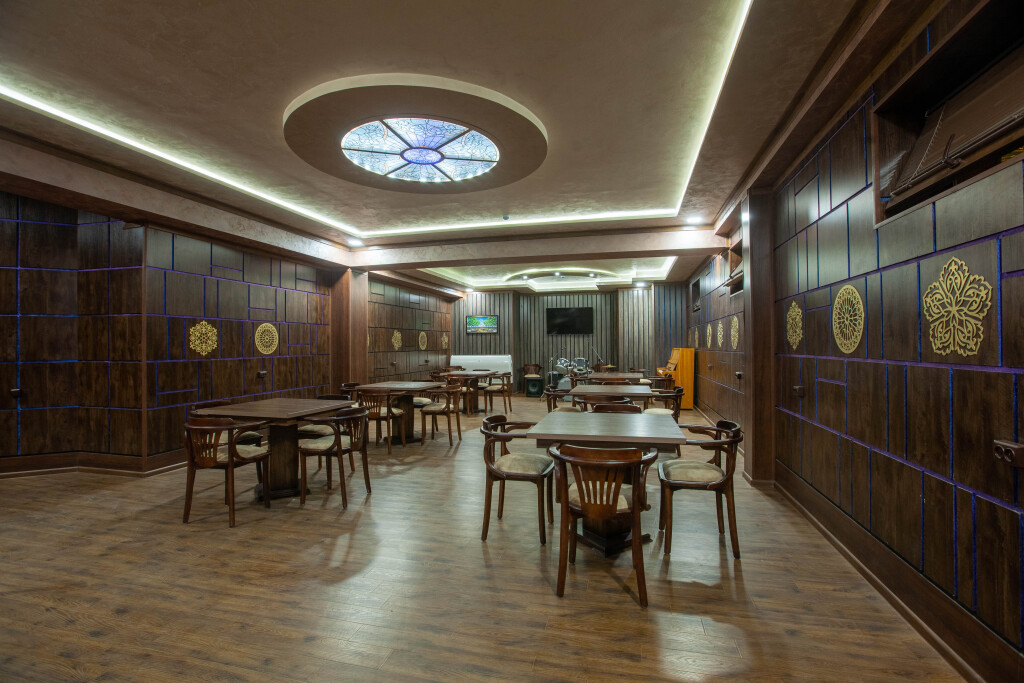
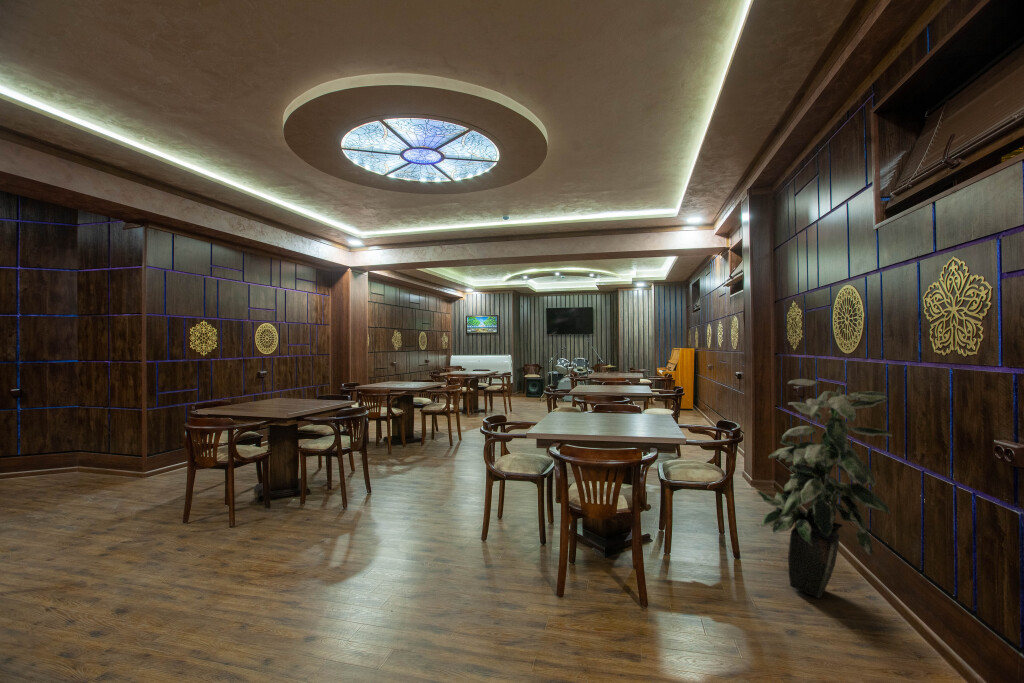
+ indoor plant (819, 484)
